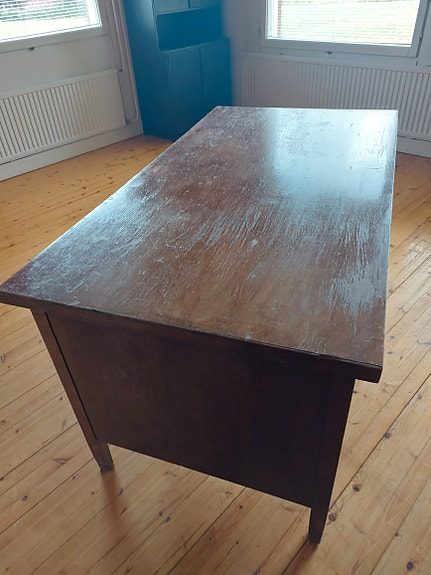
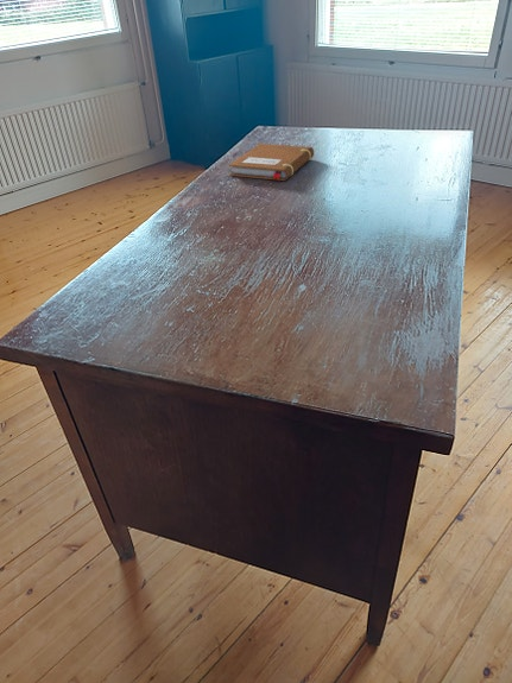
+ notebook (272, 162)
